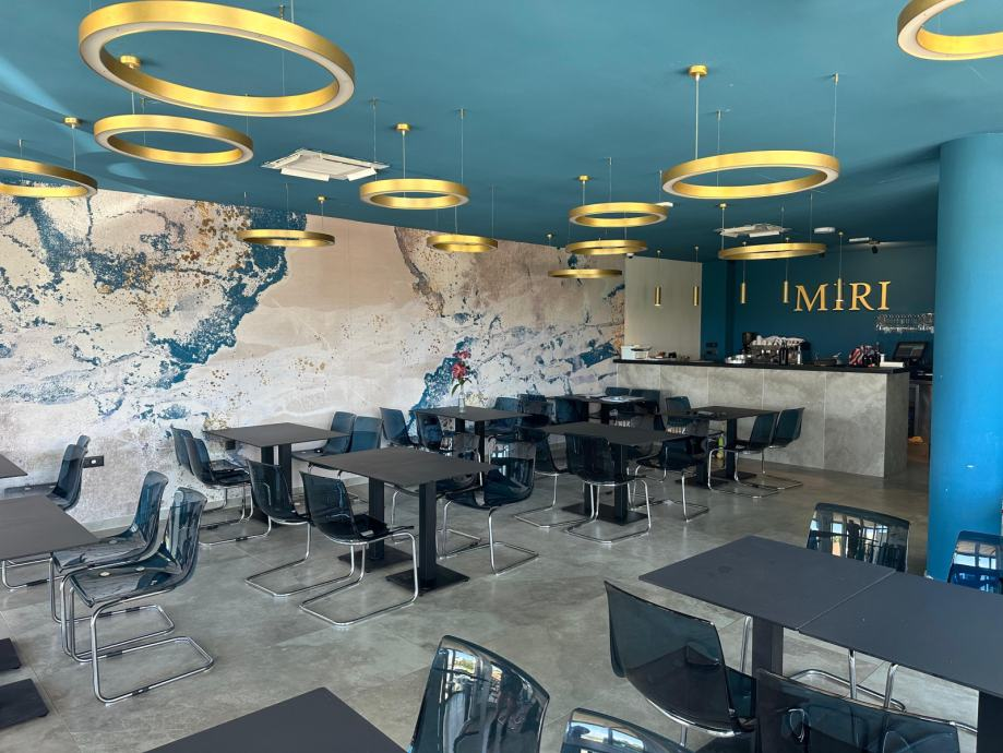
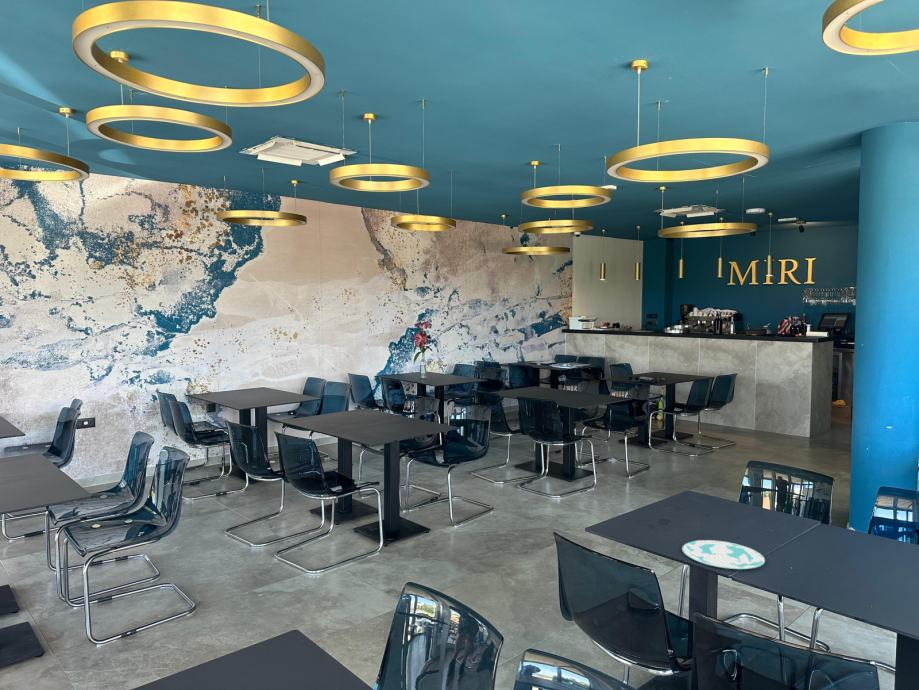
+ plate (722, 550)
